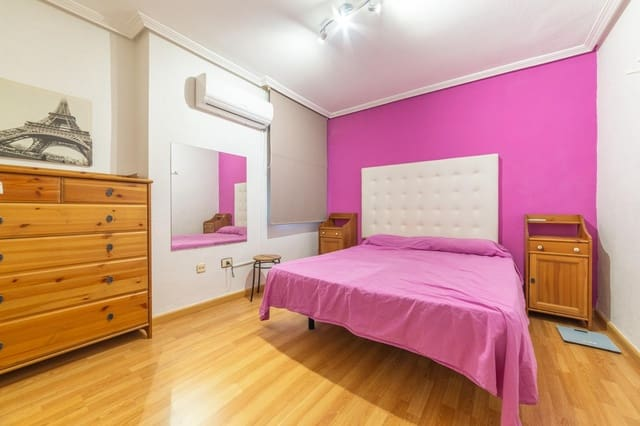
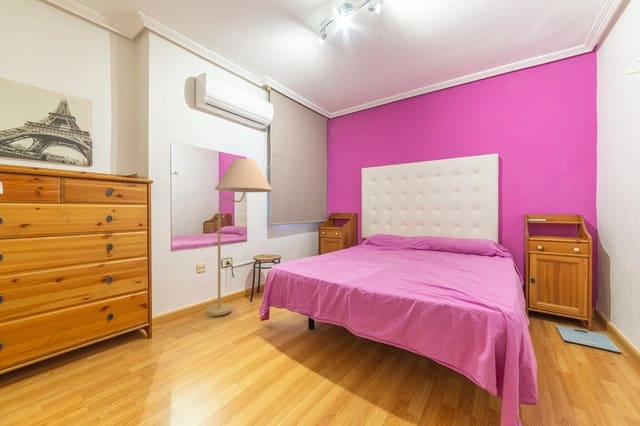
+ floor lamp (220, 240)
